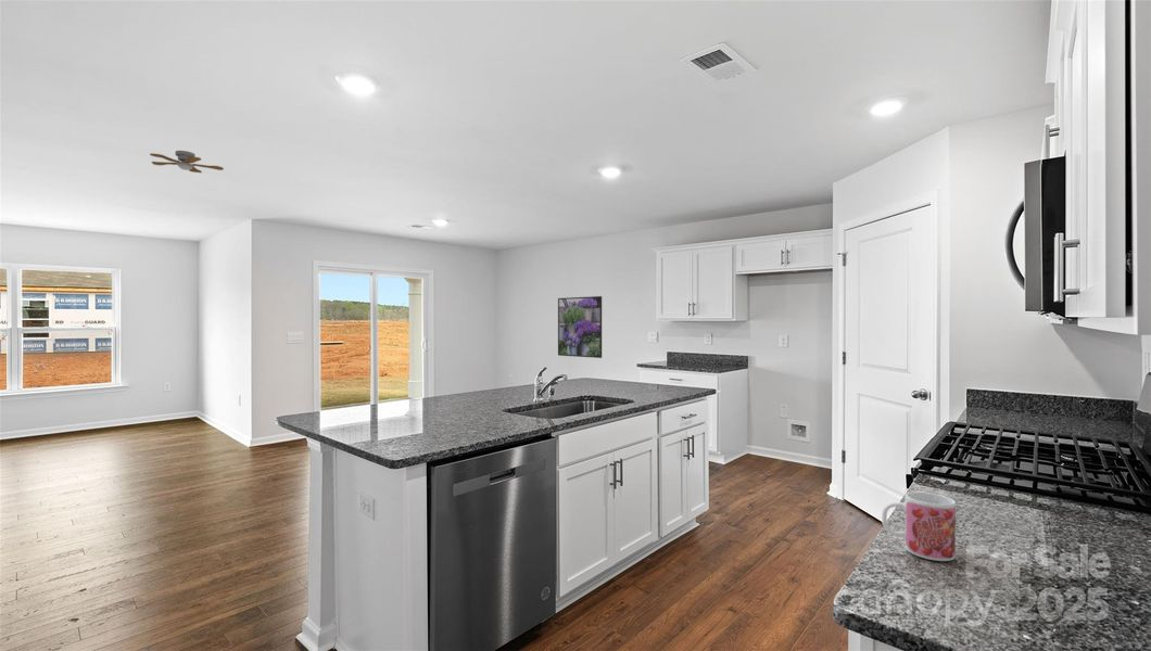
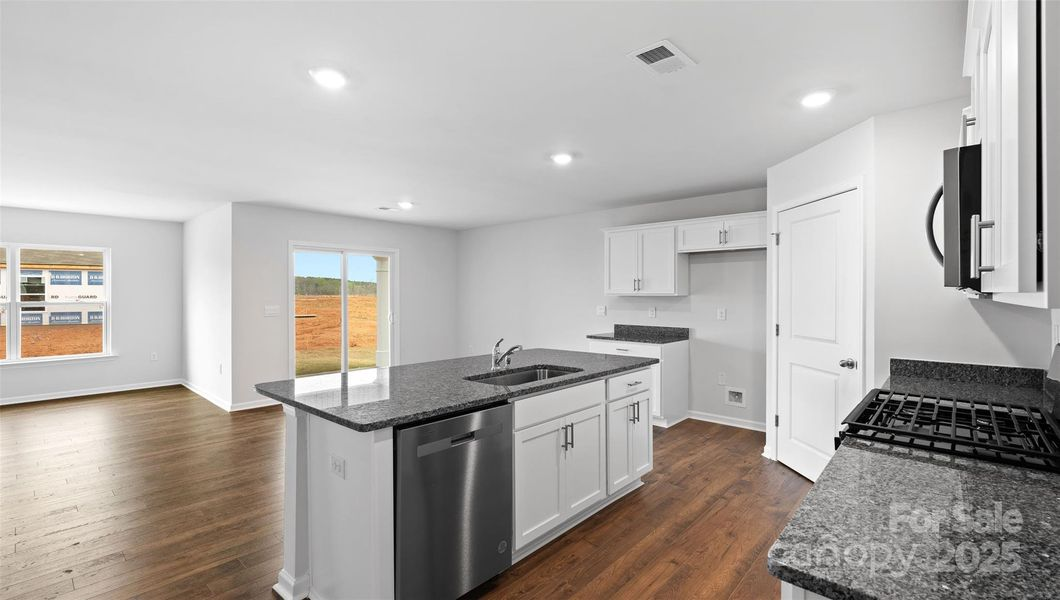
- mug (918, 522)
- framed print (579, 327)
- ceiling fan (188, 169)
